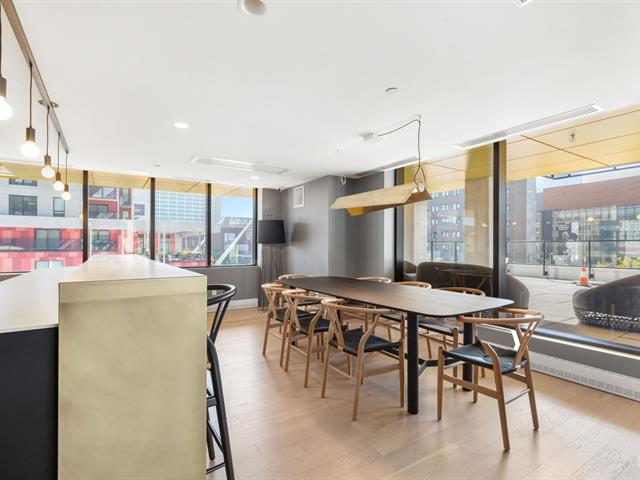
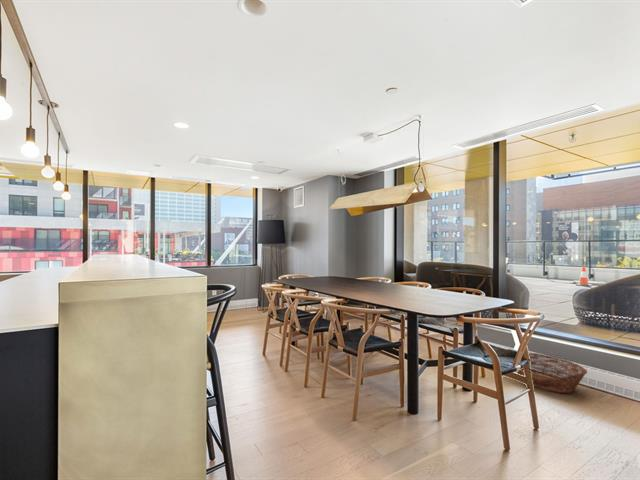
+ basket (545, 372)
